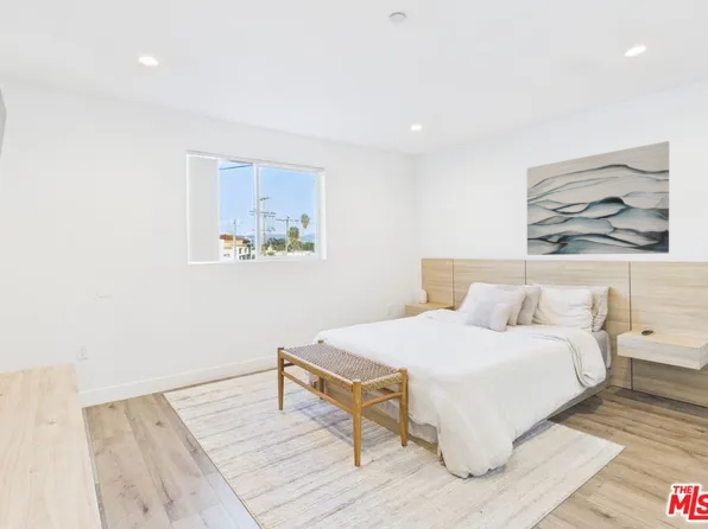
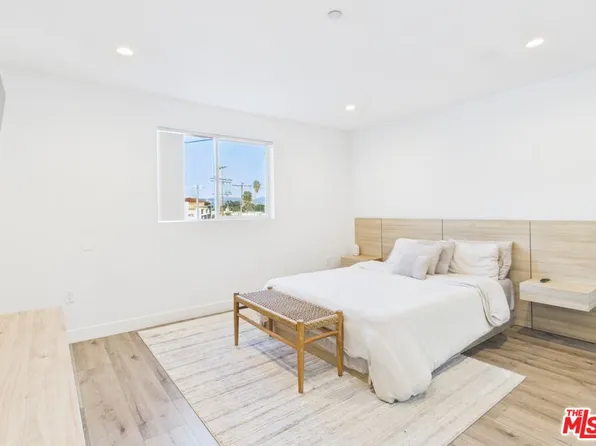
- wall art (589, 205)
